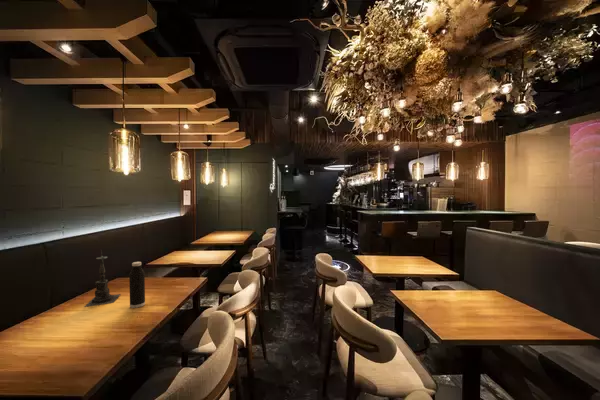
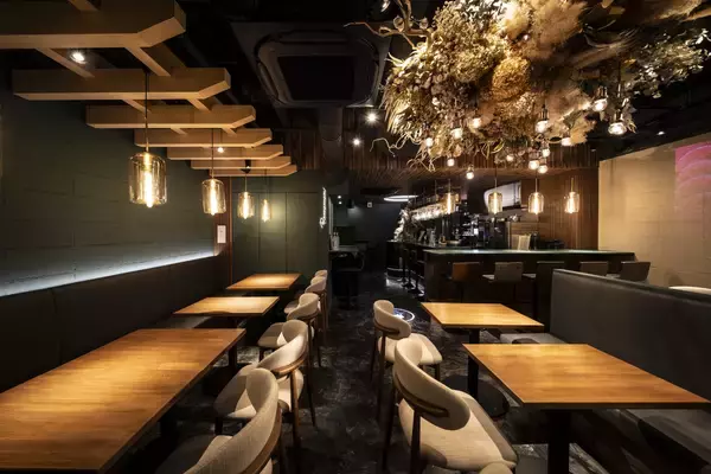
- water bottle (137, 283)
- candle holder (102, 275)
